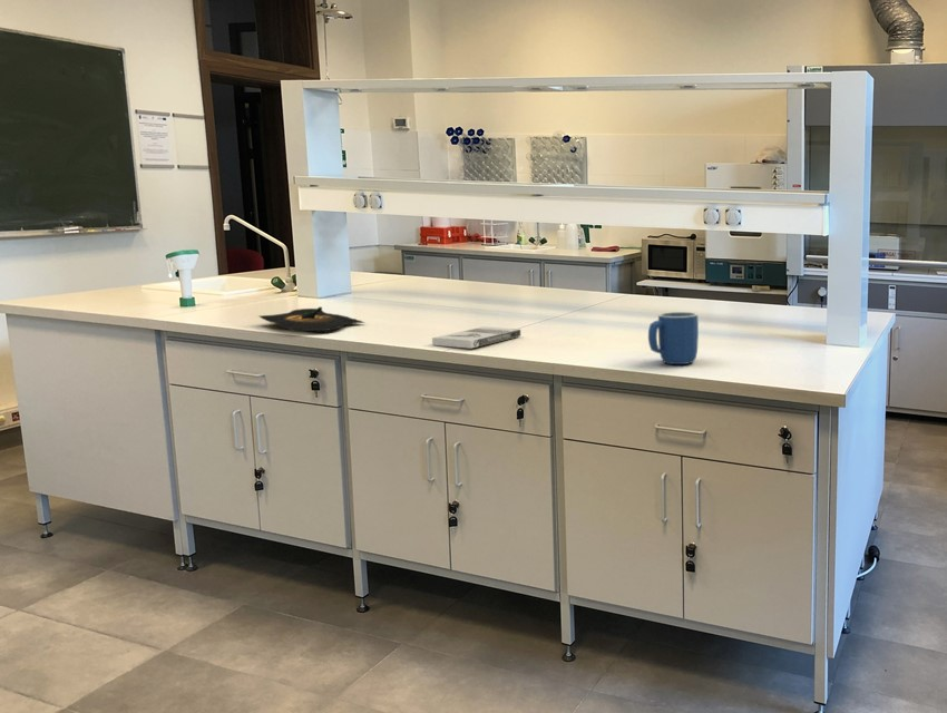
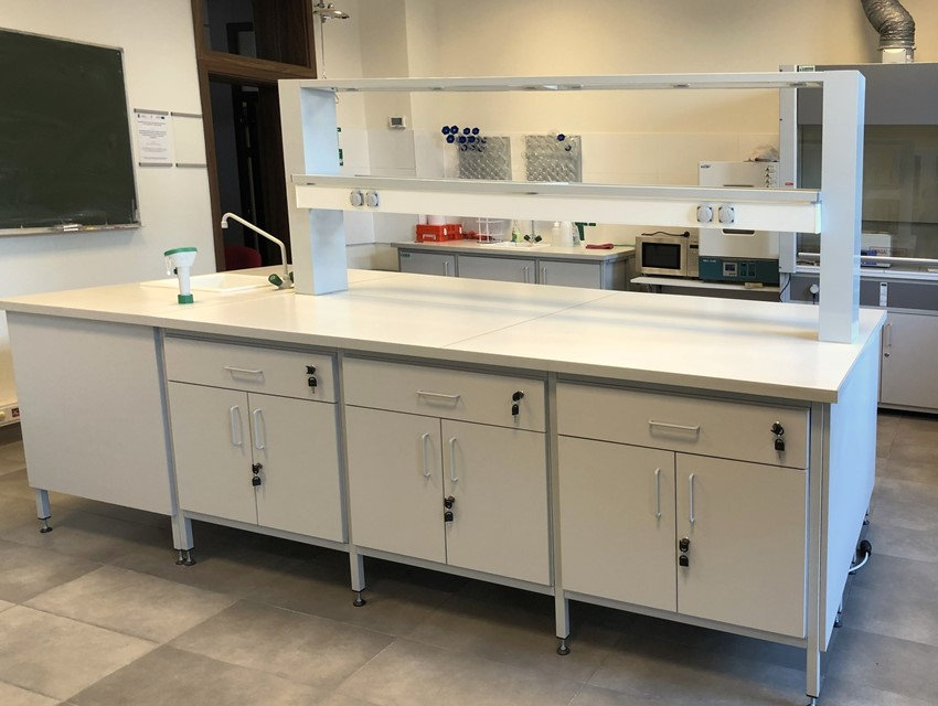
- mug (674, 338)
- book (477, 336)
- tequila (307, 315)
